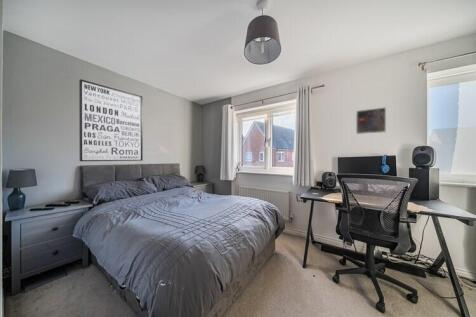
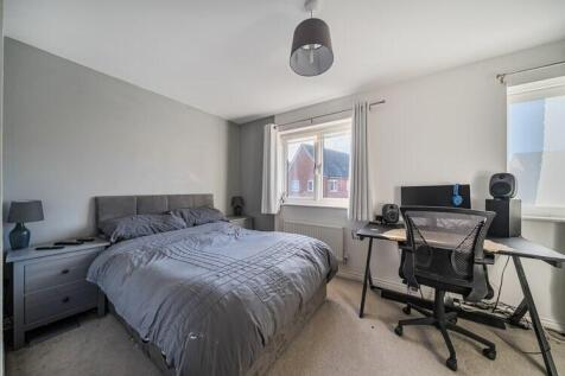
- wall art (114, 125)
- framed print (370, 121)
